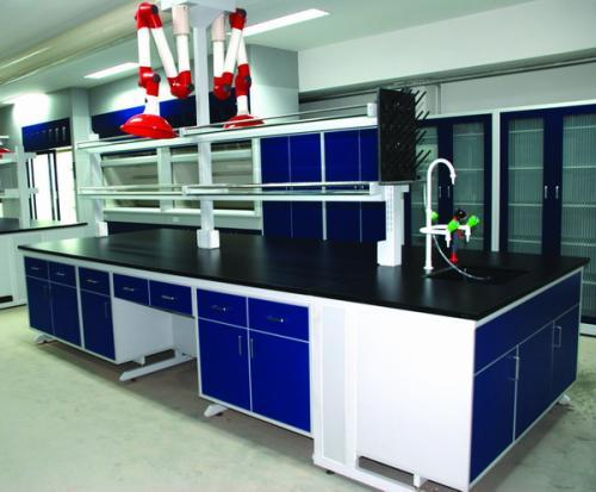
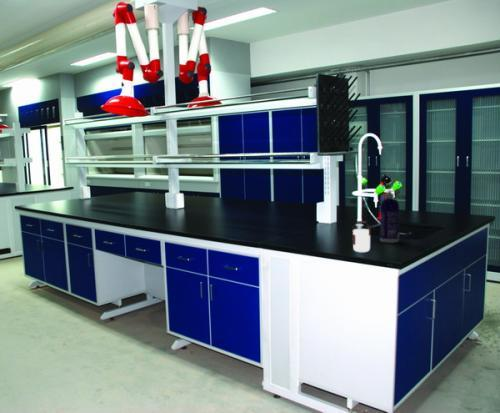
+ jar (361, 236)
+ spray bottle (389, 215)
